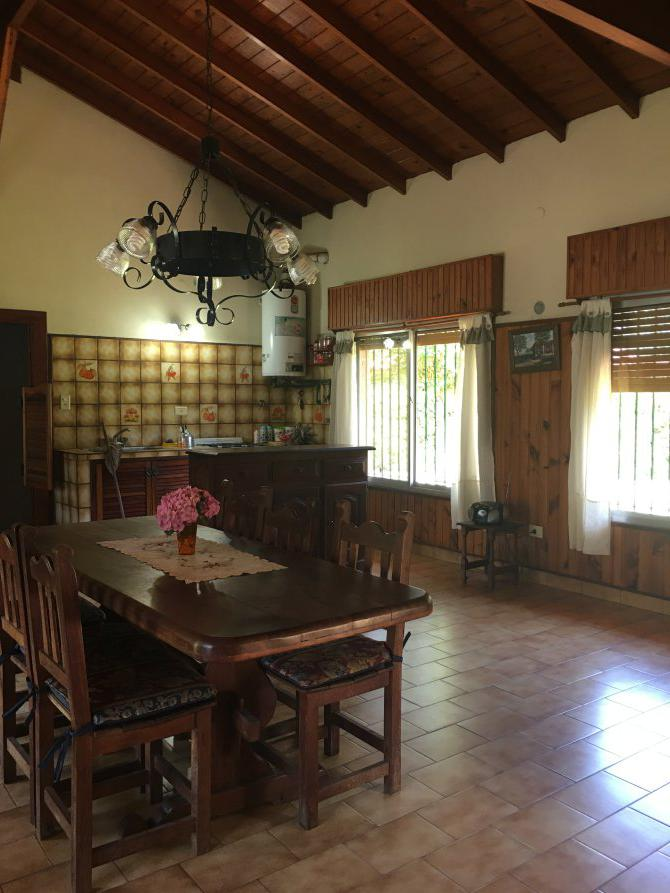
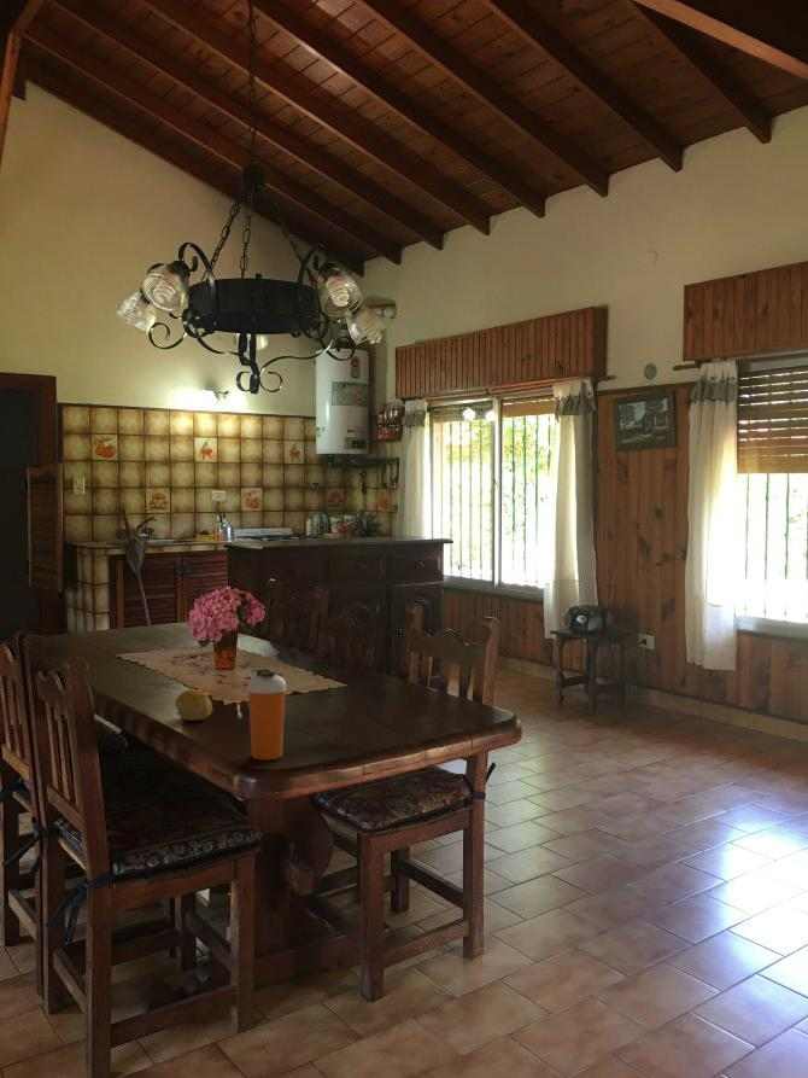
+ fruit (194, 704)
+ shaker bottle (267, 713)
